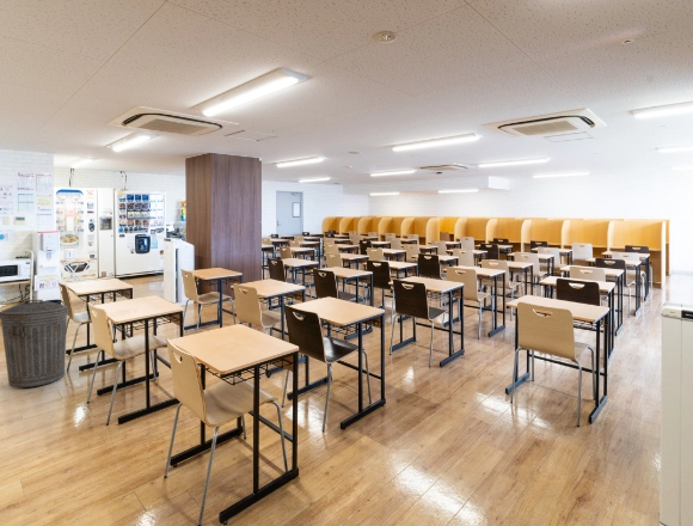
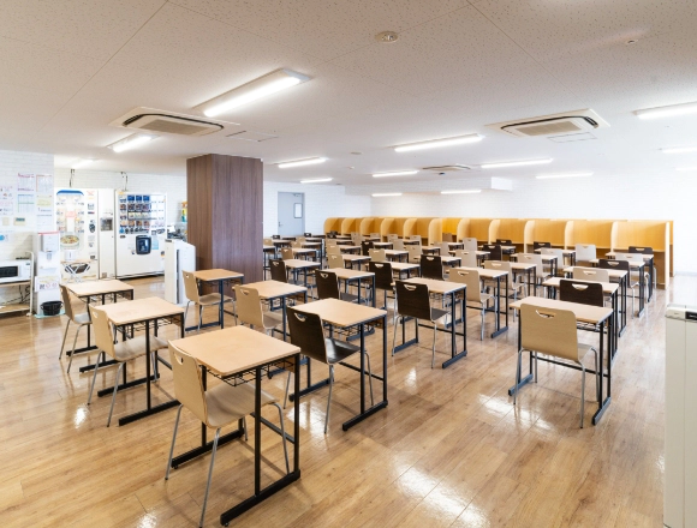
- trash can (36, 340)
